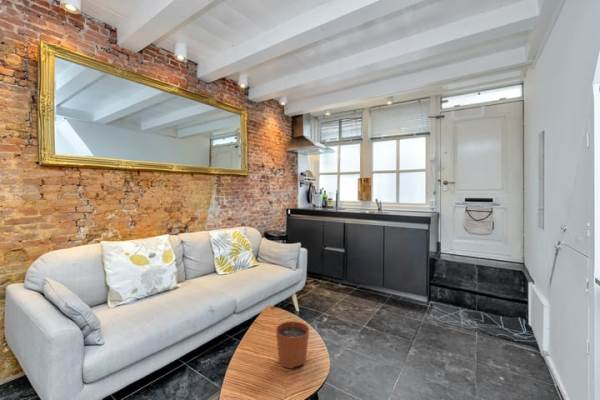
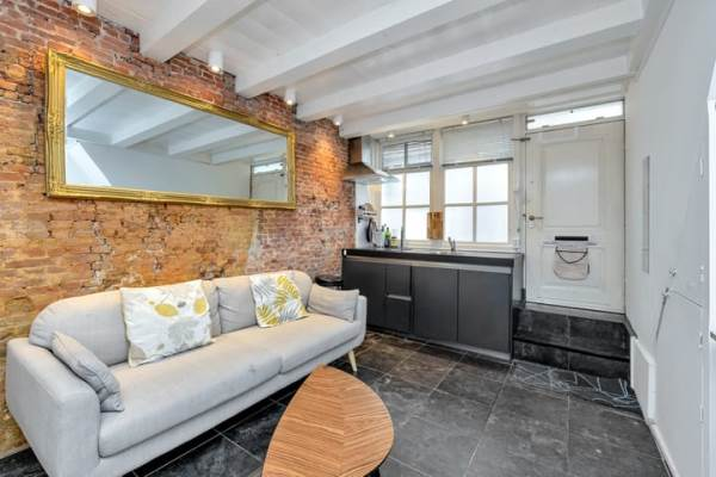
- plant pot (292, 336)
